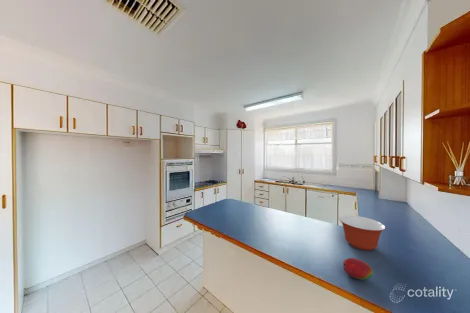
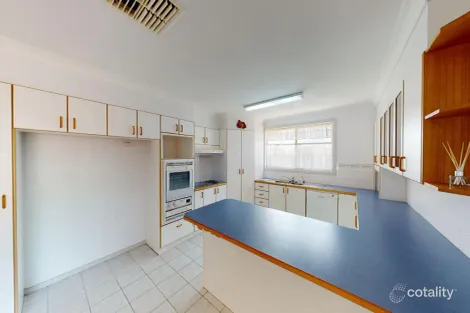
- mixing bowl (360, 233)
- fruit (357, 268)
